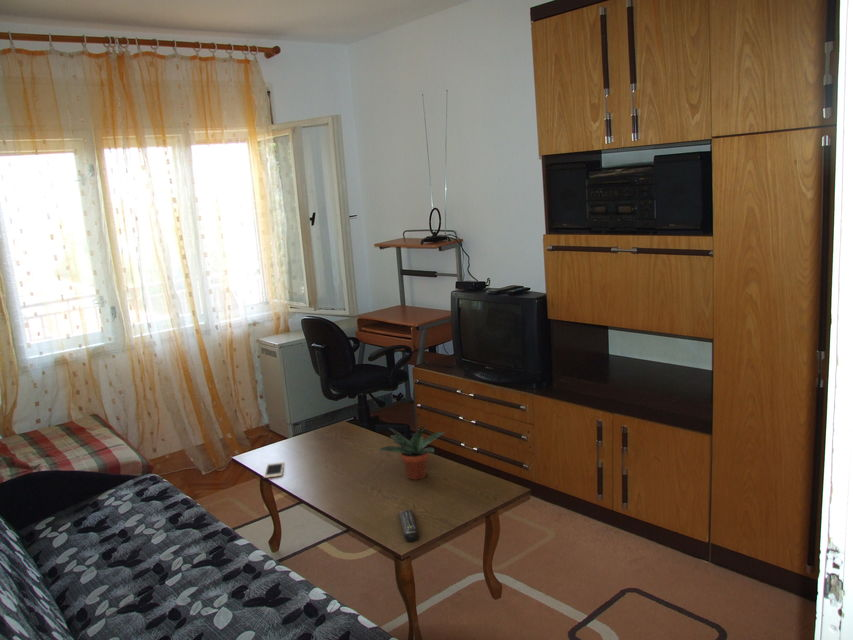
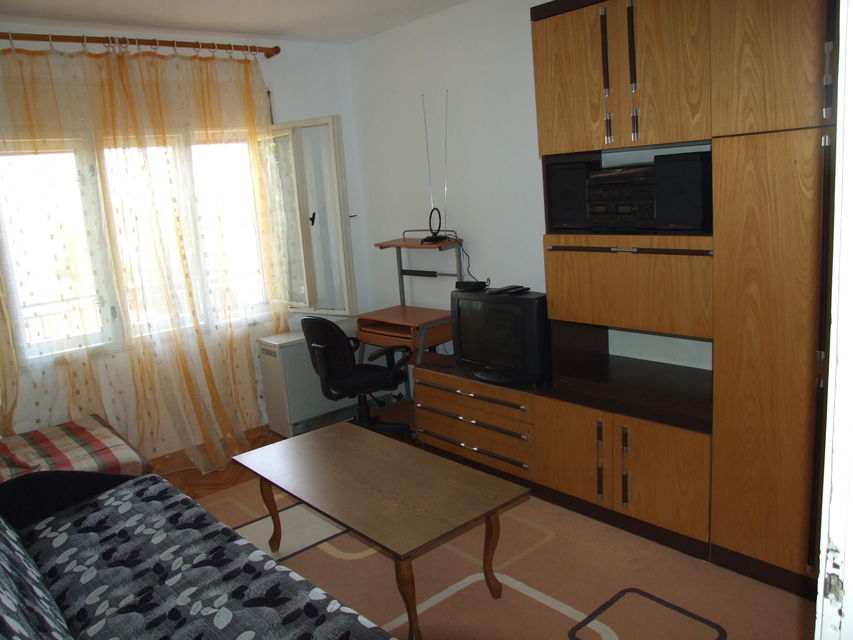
- potted plant (414, 448)
- cell phone (274, 469)
- remote control (408, 523)
